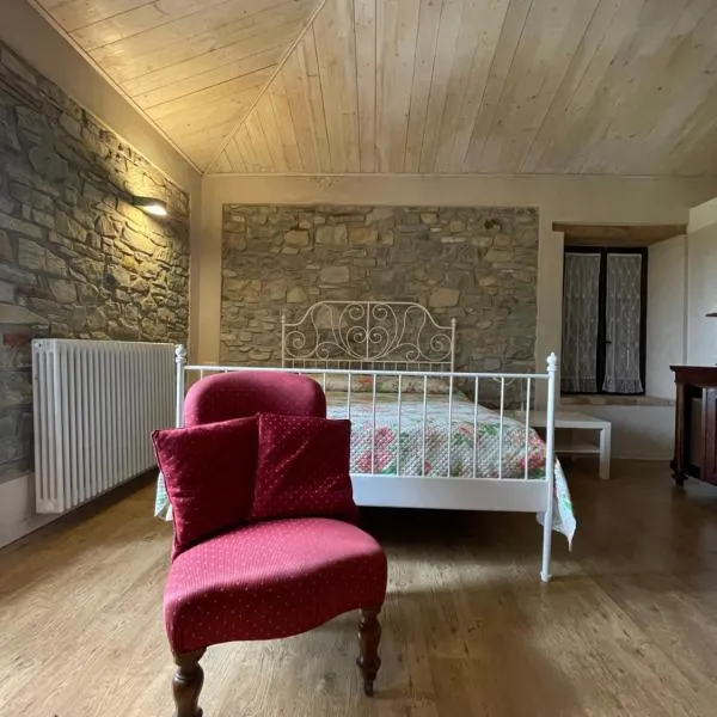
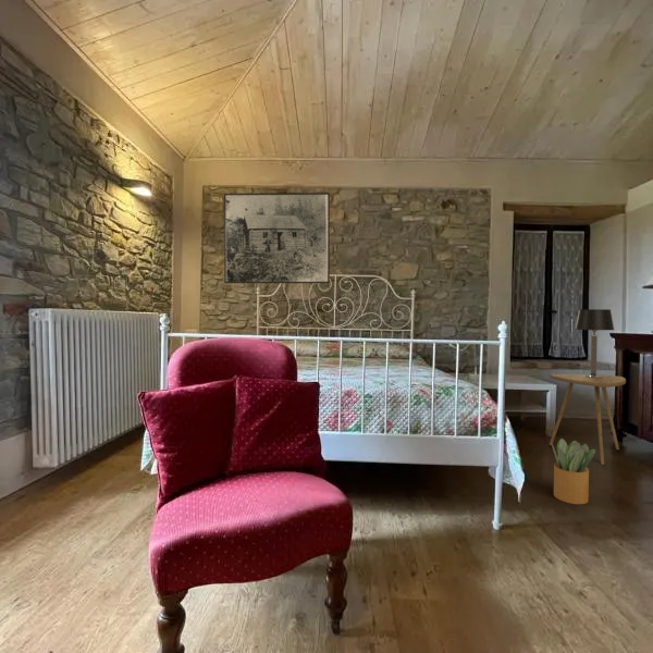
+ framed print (276, 238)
+ side table (596, 416)
+ potted plant (569, 469)
+ table lamp (593, 343)
